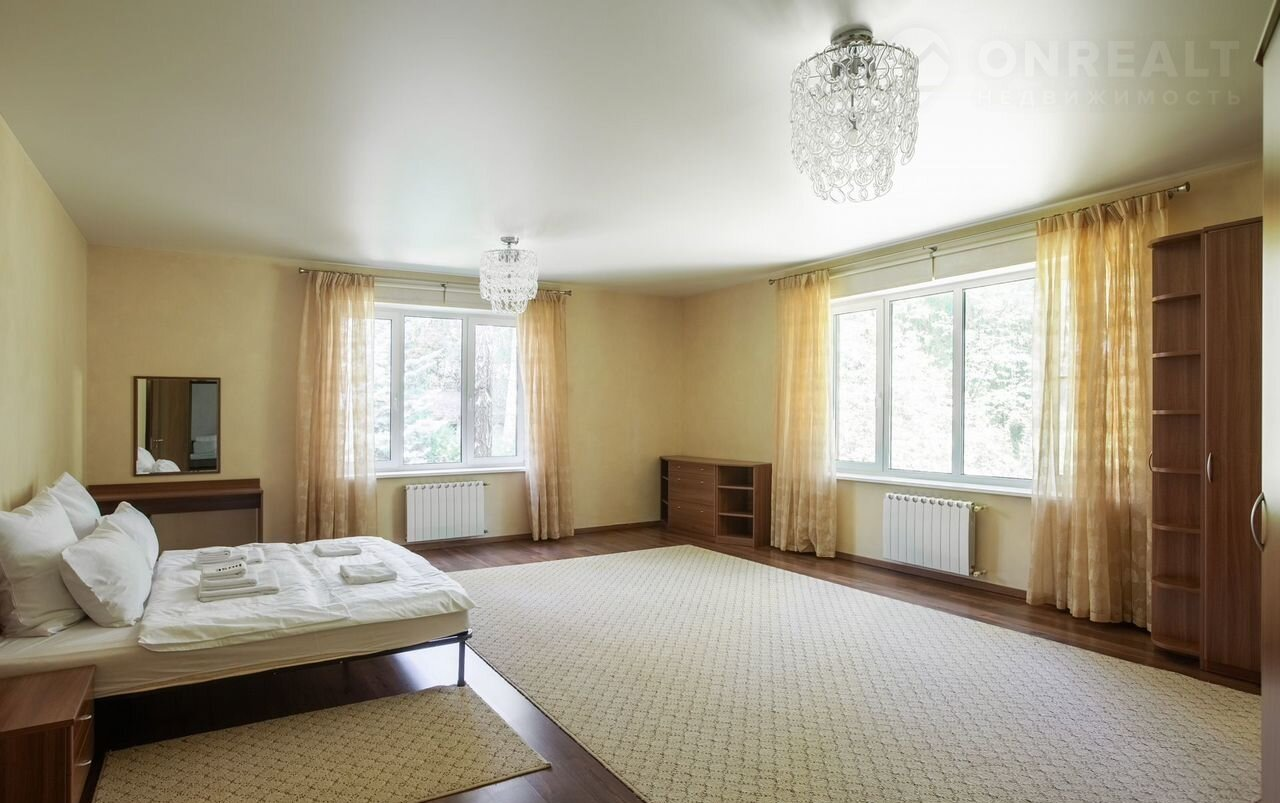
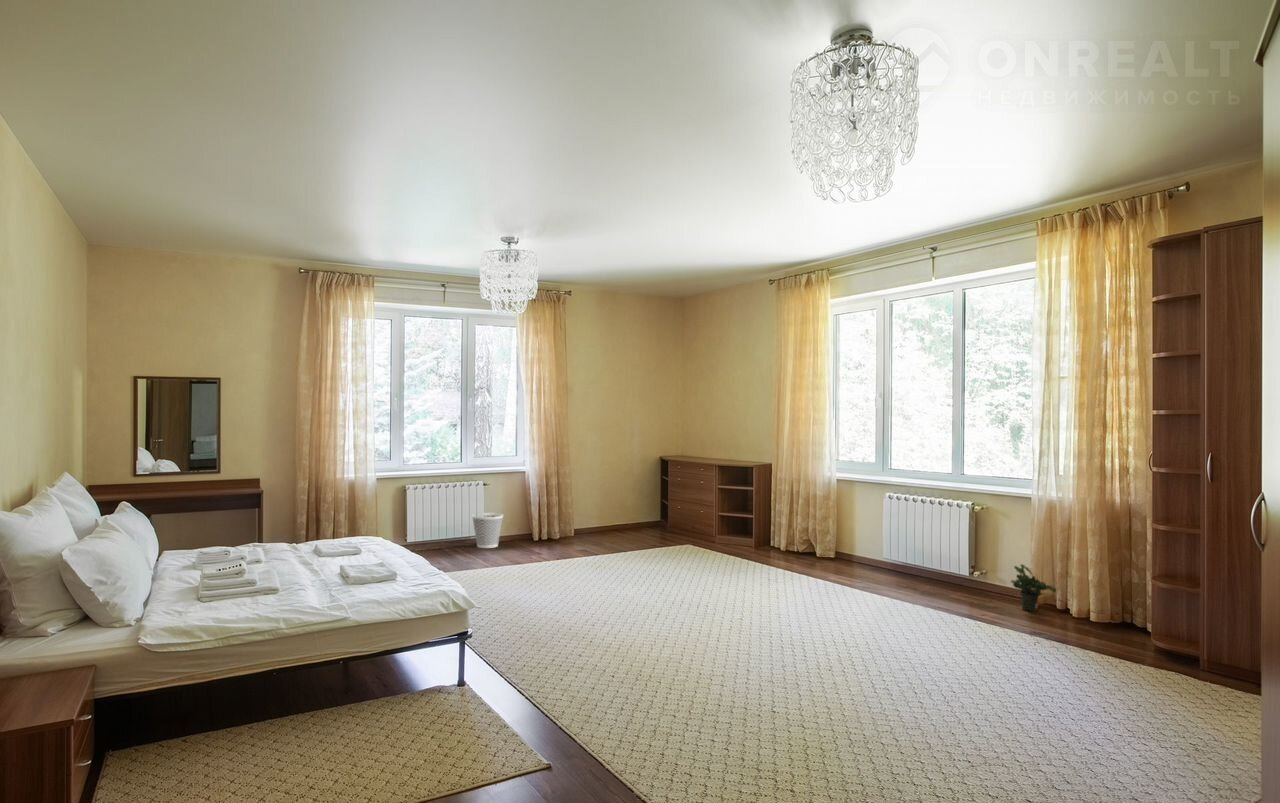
+ potted plant (1032, 588)
+ wastebasket (487, 530)
